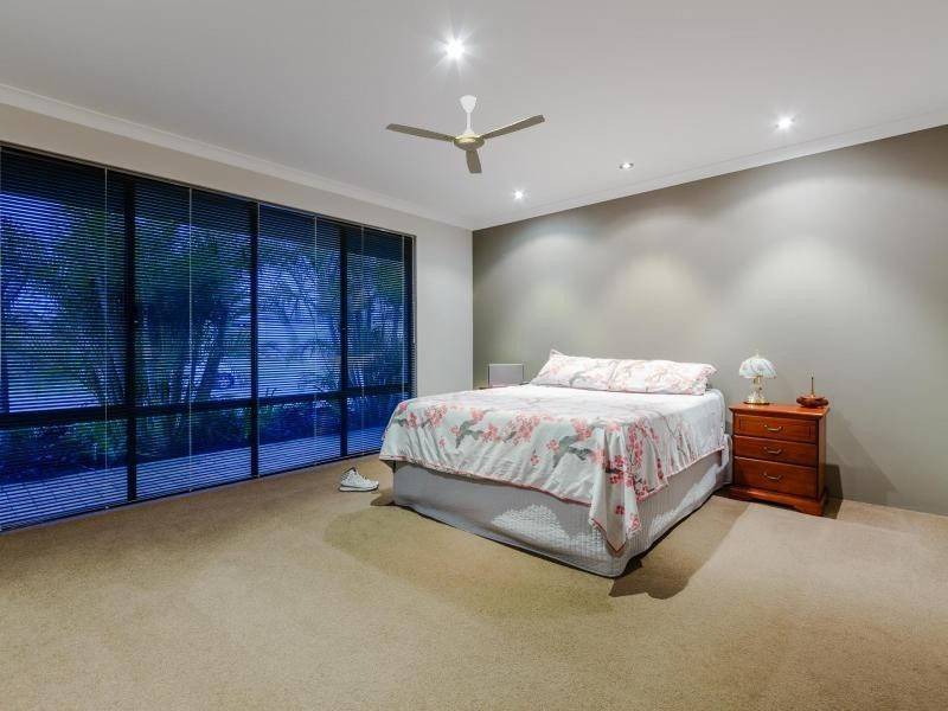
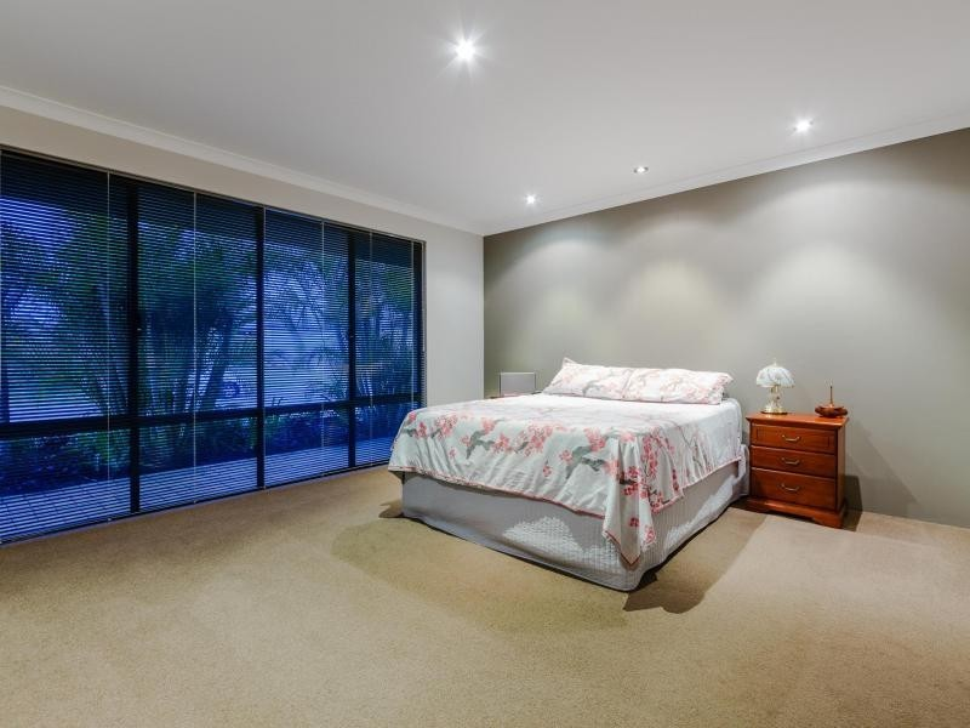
- ceiling fan (465, 132)
- sneaker (359, 478)
